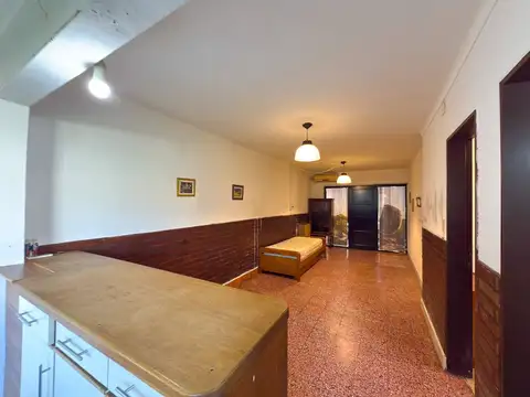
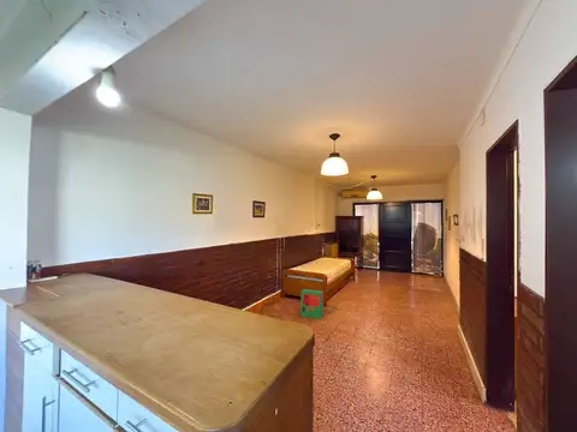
+ cardboard box (311, 304)
